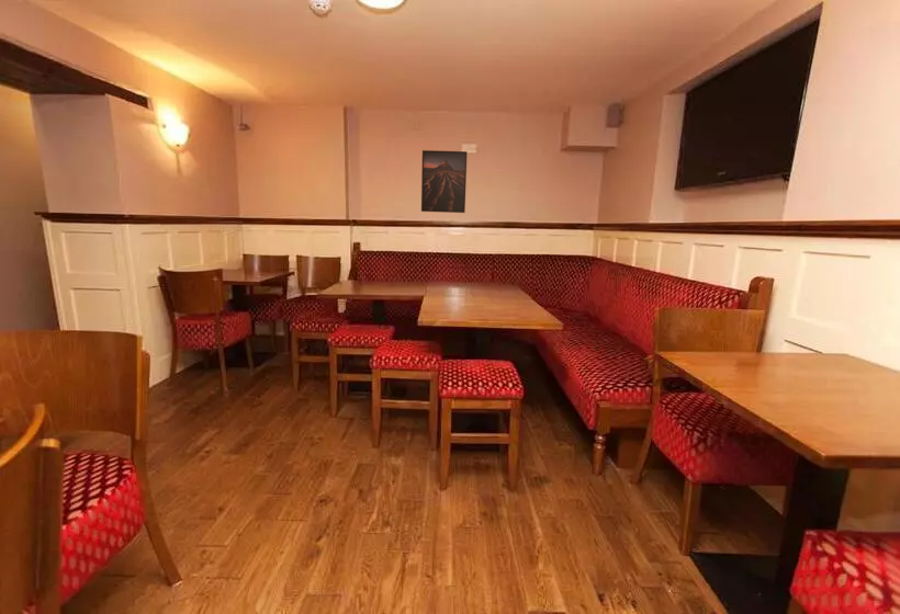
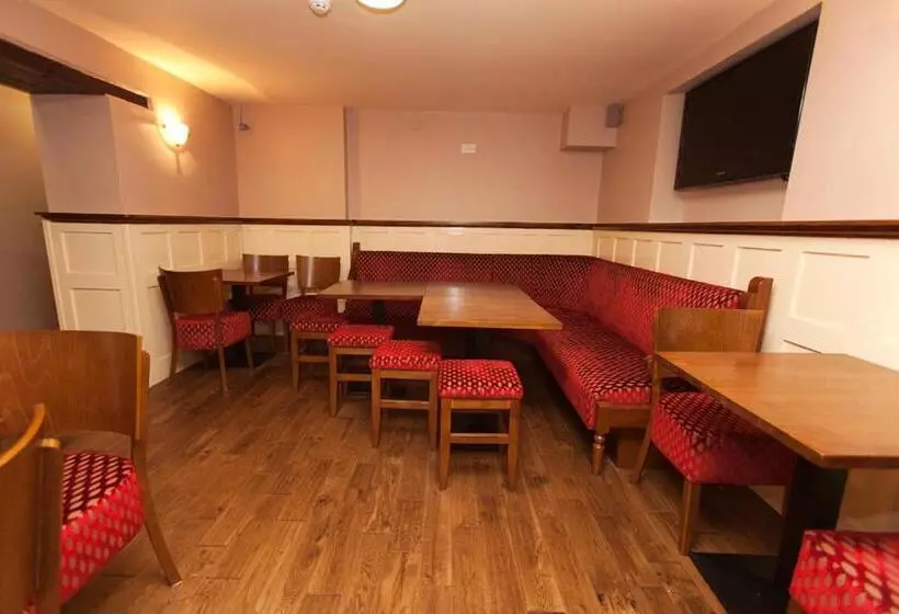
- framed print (443, 181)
